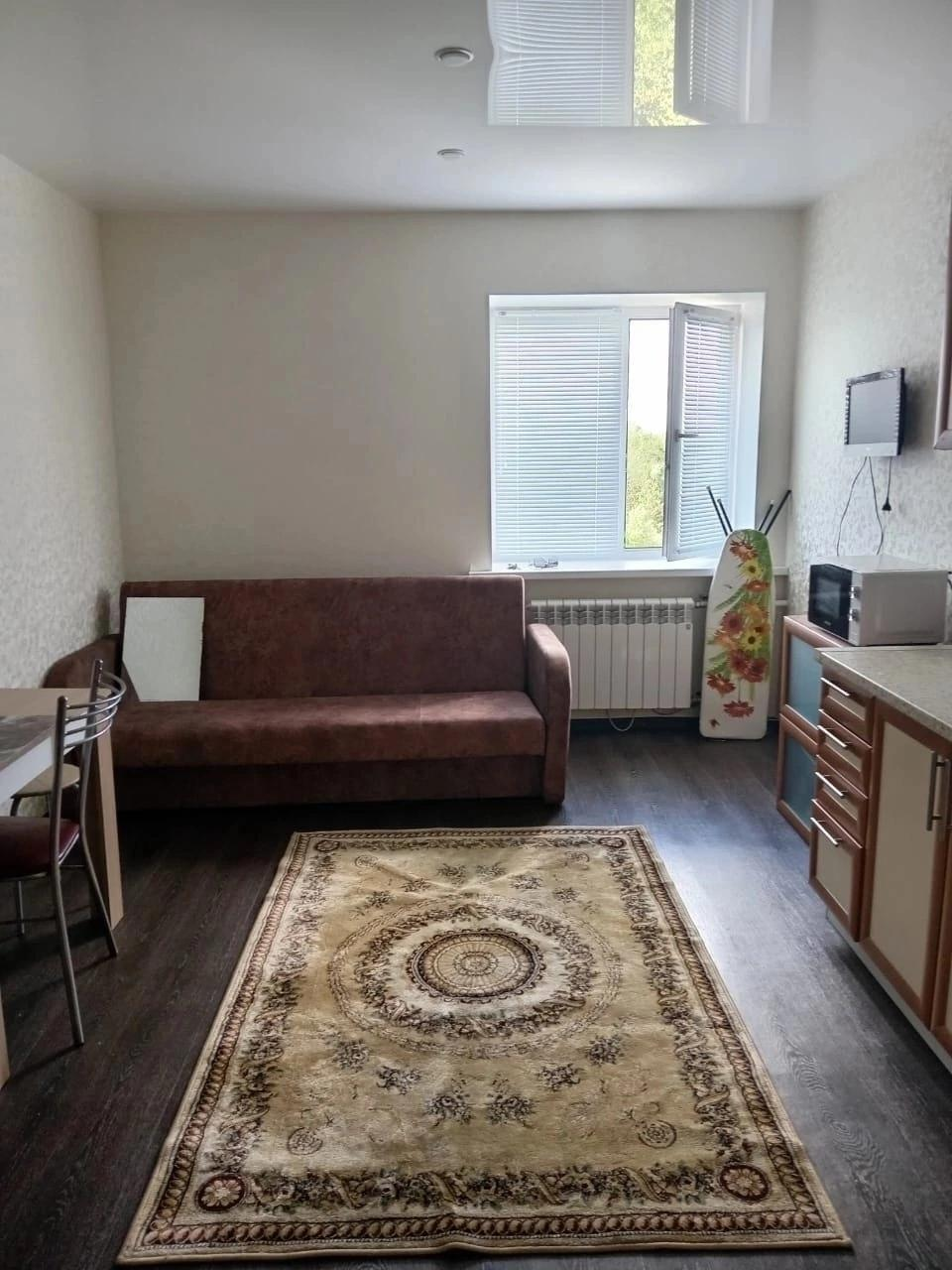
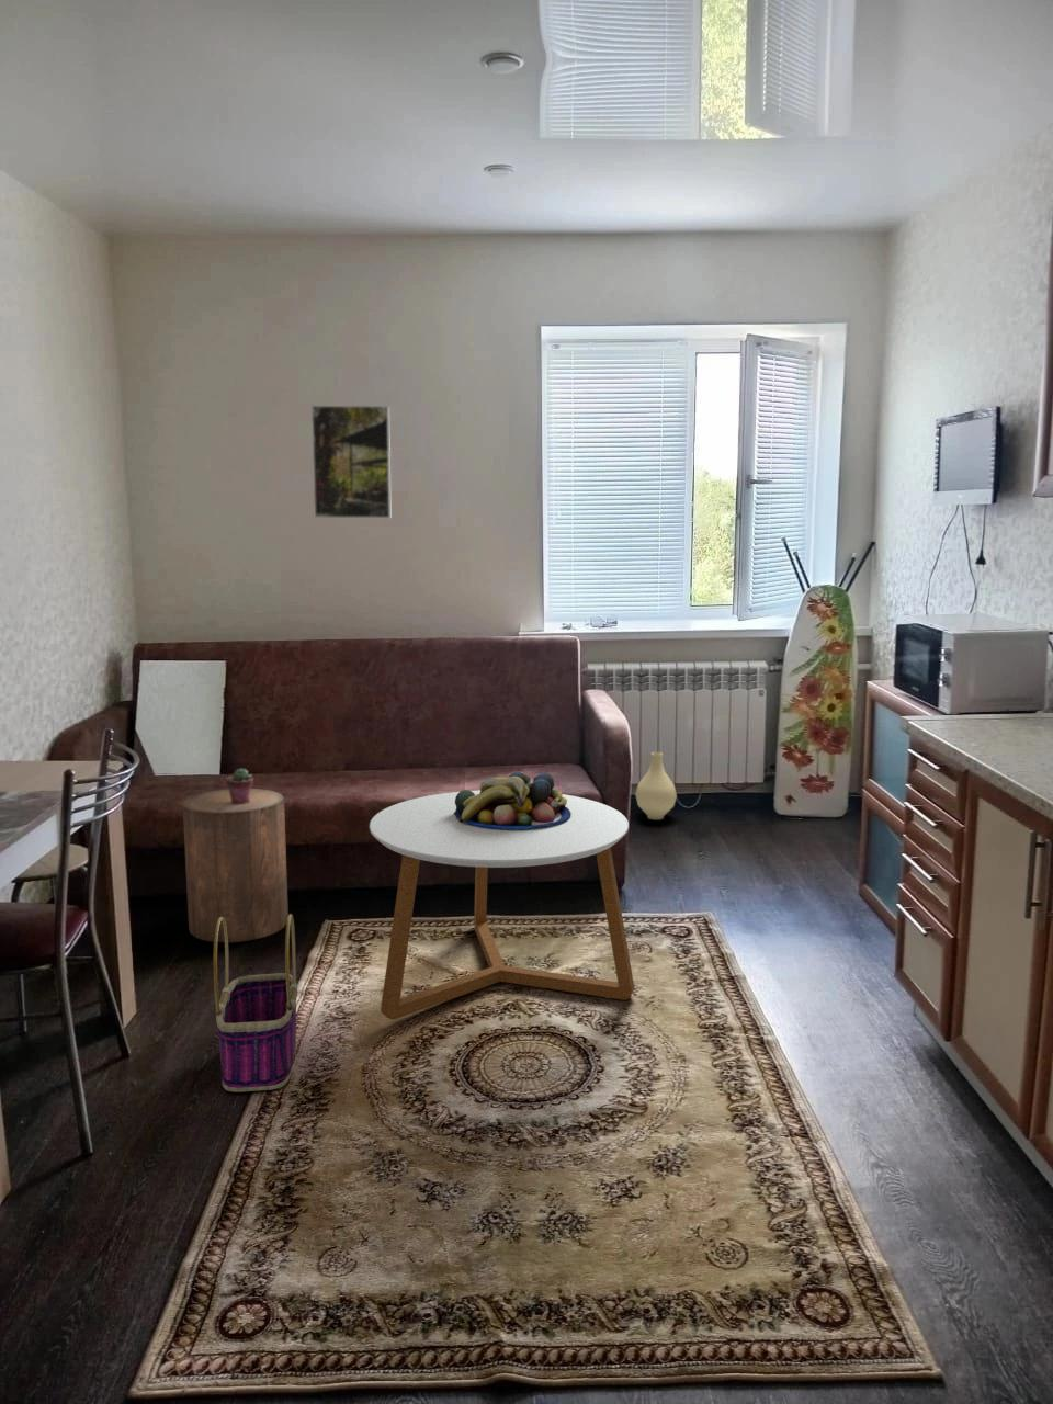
+ stool (236, 862)
+ coffee table (486, 900)
+ vase (656, 785)
+ potted succulent (239, 784)
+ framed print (351, 462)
+ basket (257, 991)
+ fruit bowl (513, 794)
